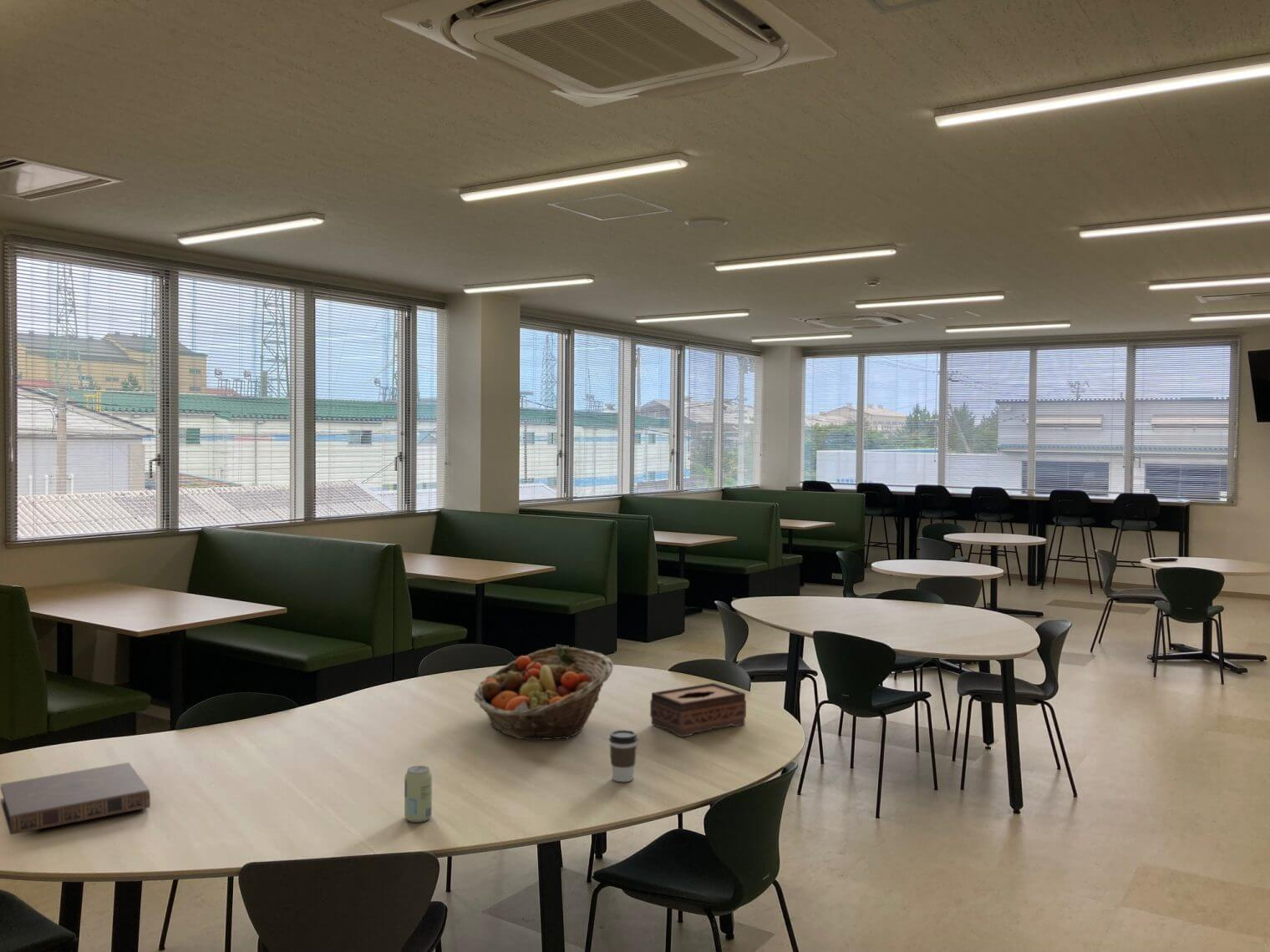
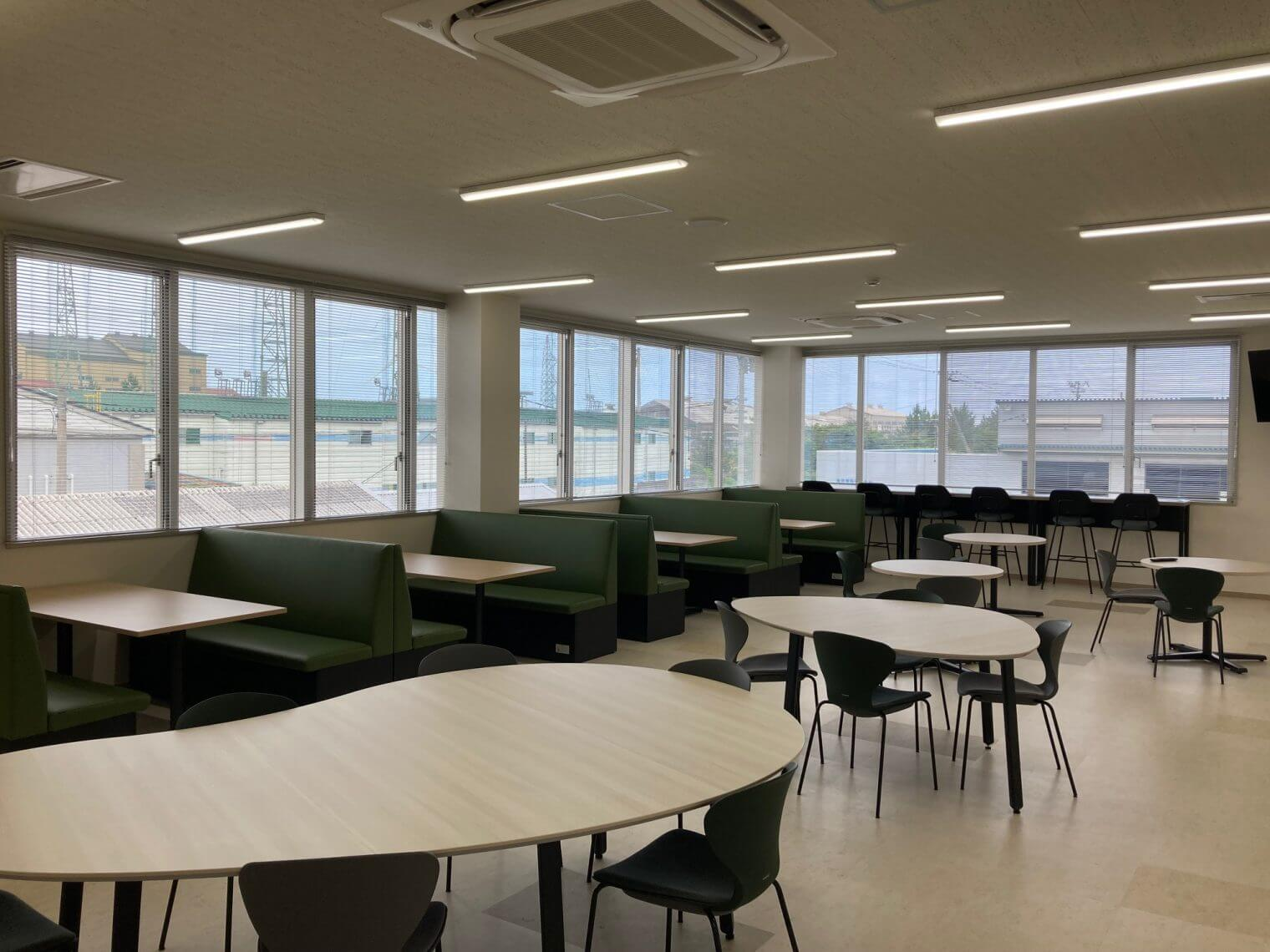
- fruit basket (543, 691)
- book (74, 797)
- beverage can (418, 793)
- coffee cup (622, 756)
- tissue box (698, 708)
